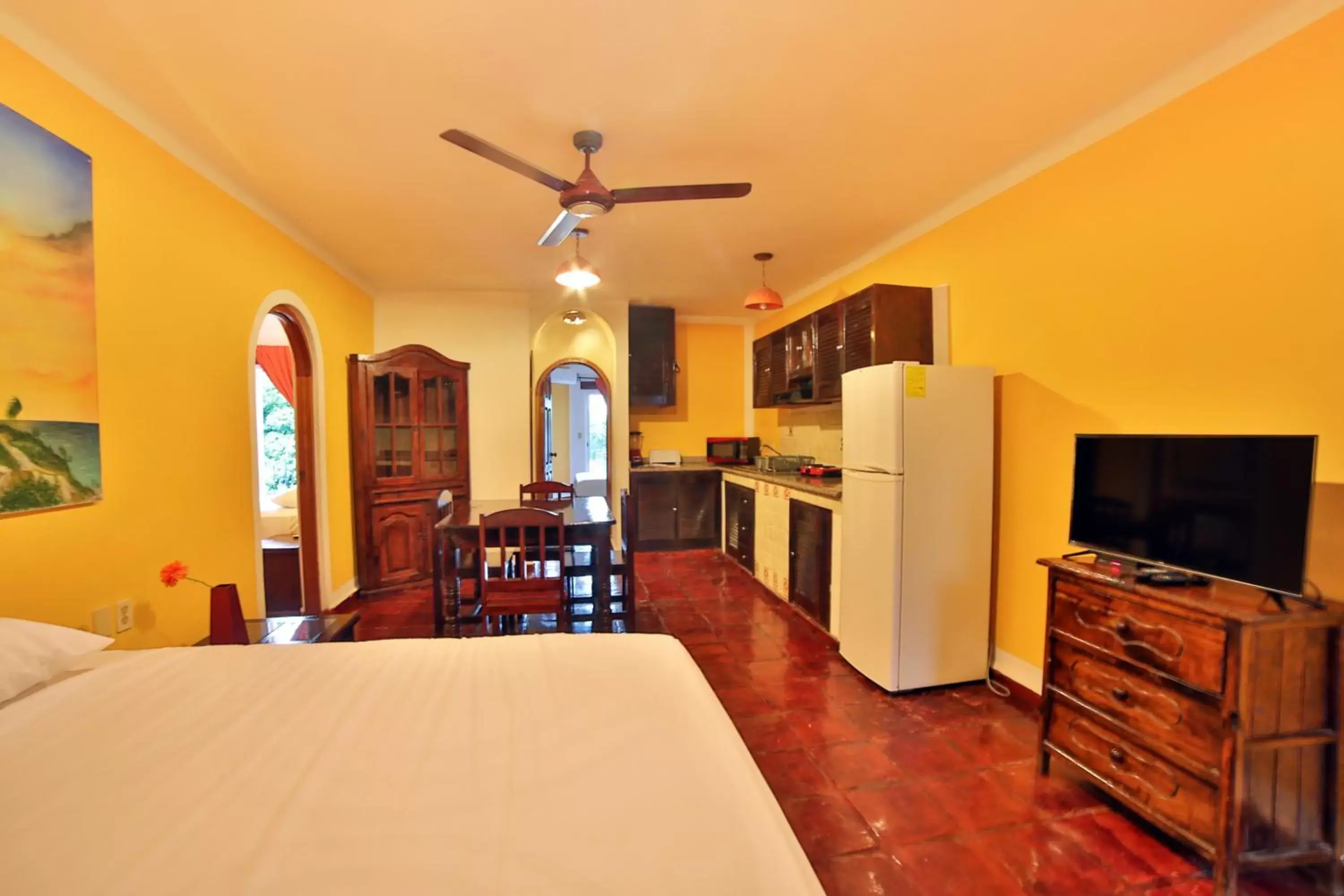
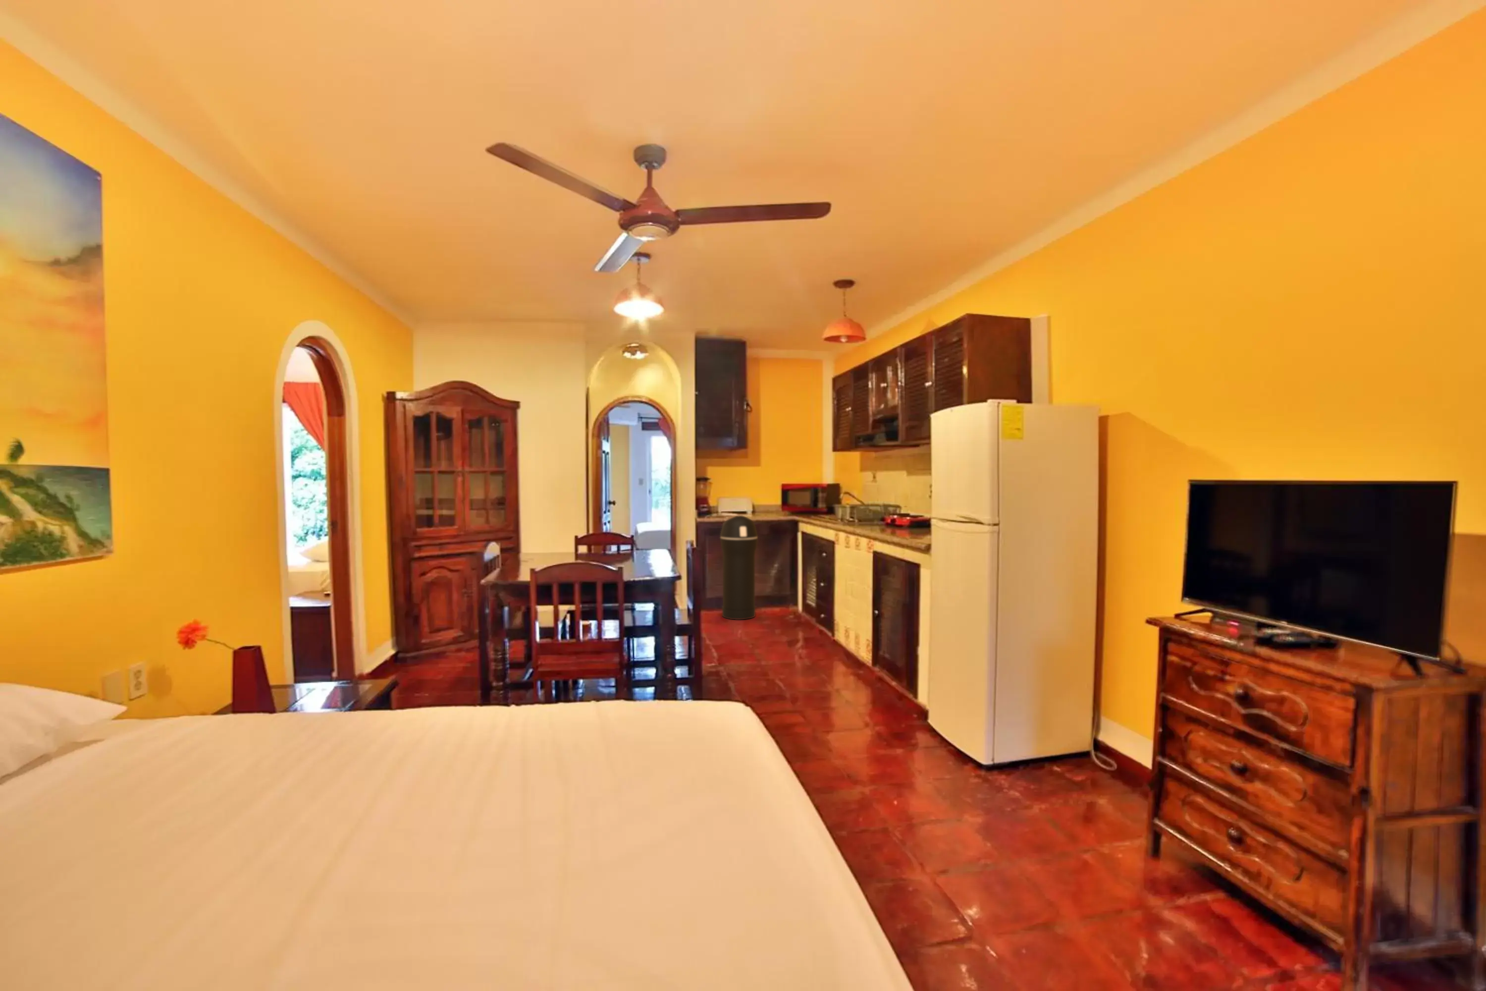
+ trash can (739, 565)
